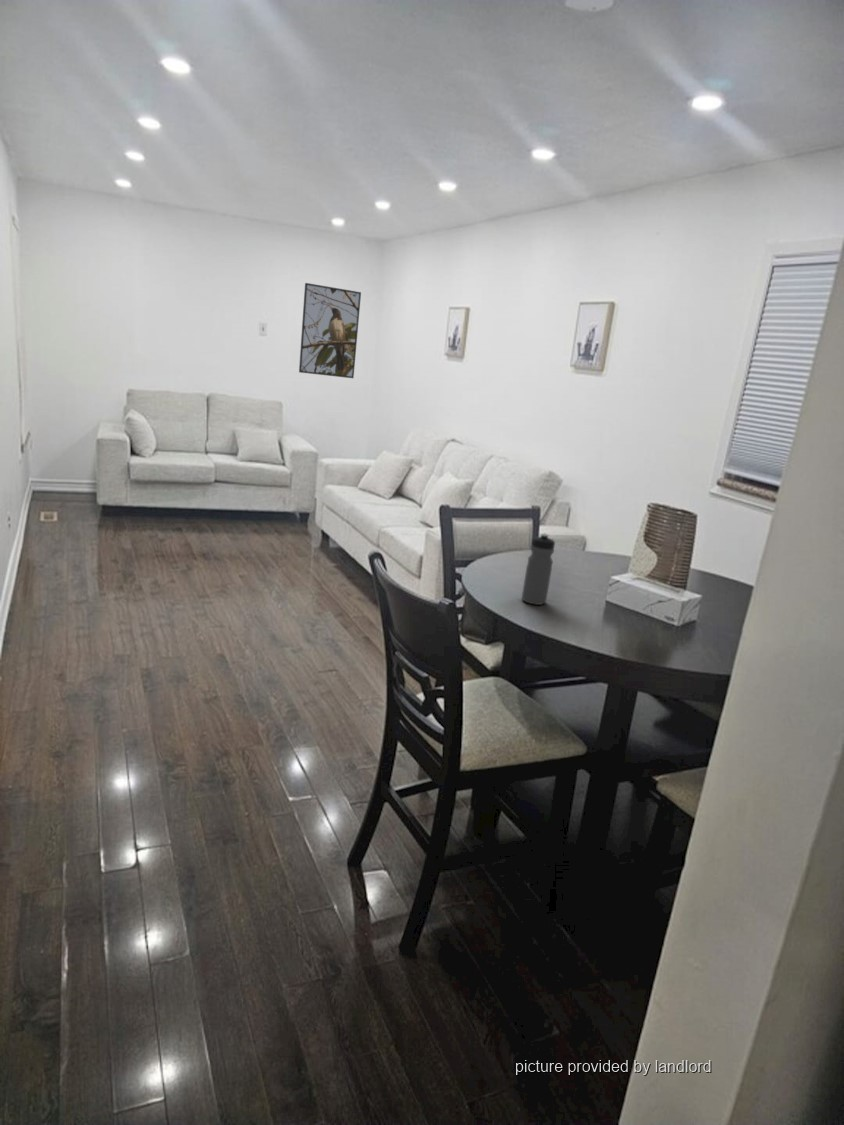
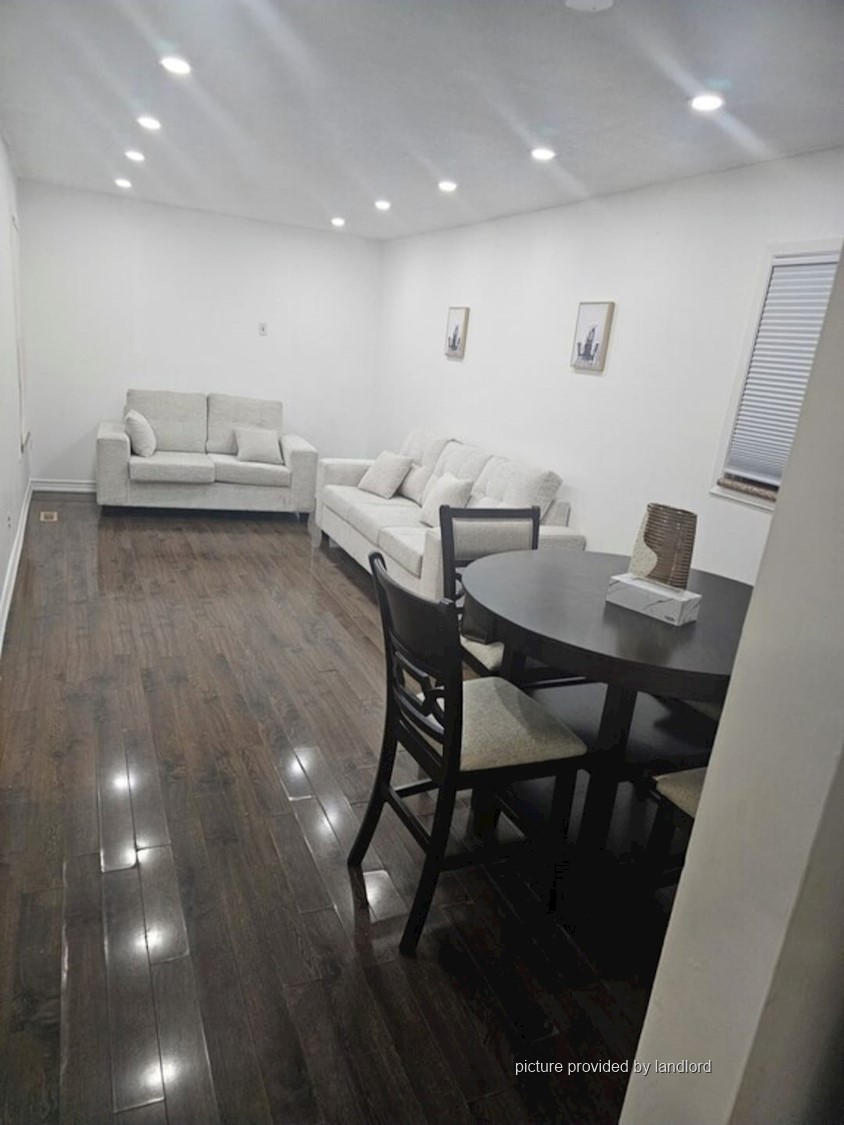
- water bottle (539, 567)
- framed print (330, 332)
